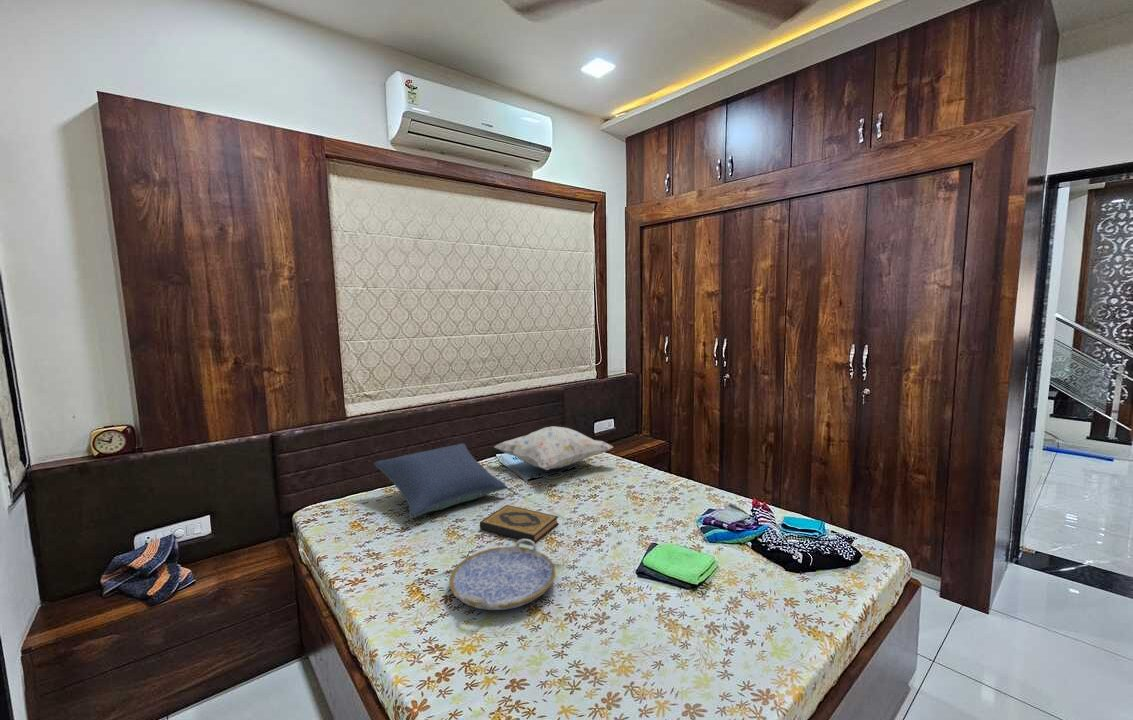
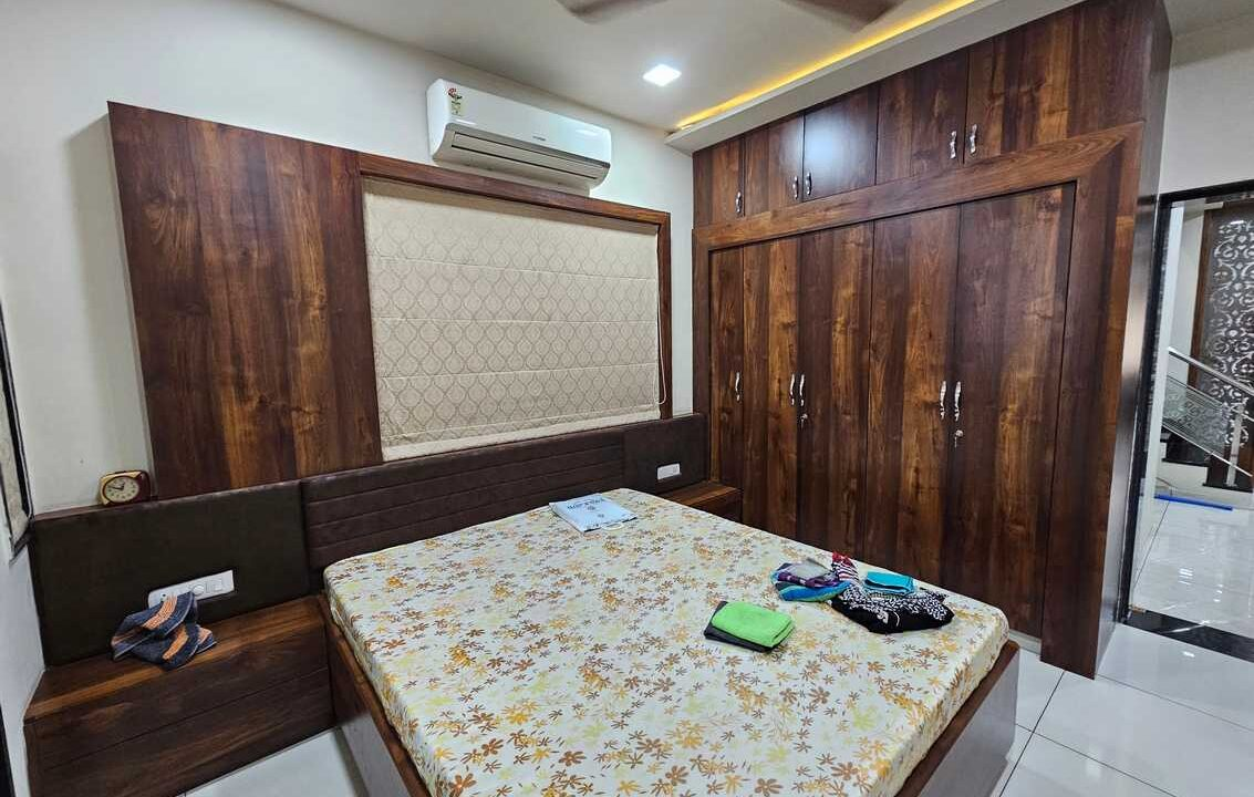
- serving tray (503, 574)
- decorative pillow (554, 447)
- hardback book (519, 522)
- pillow (440, 475)
